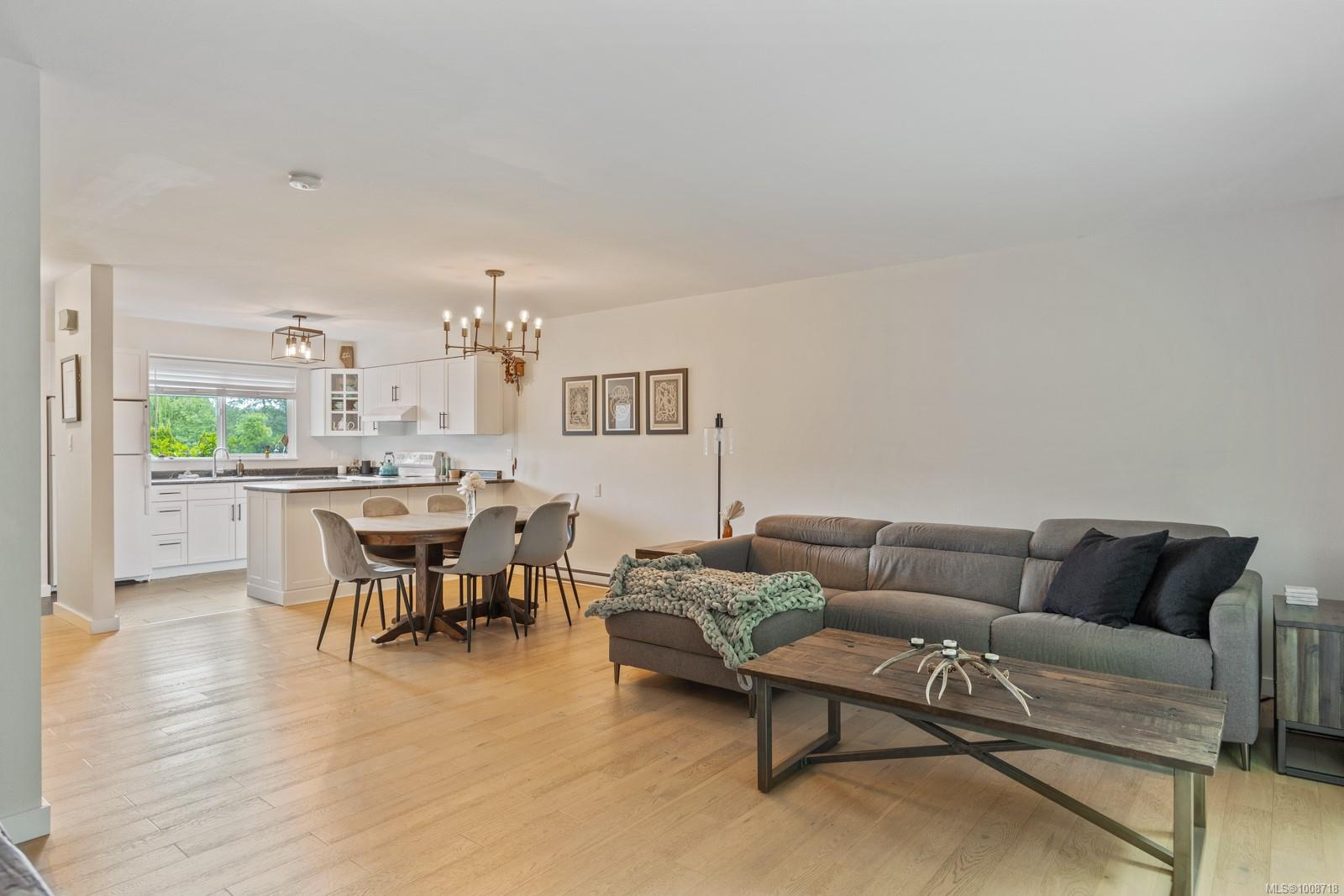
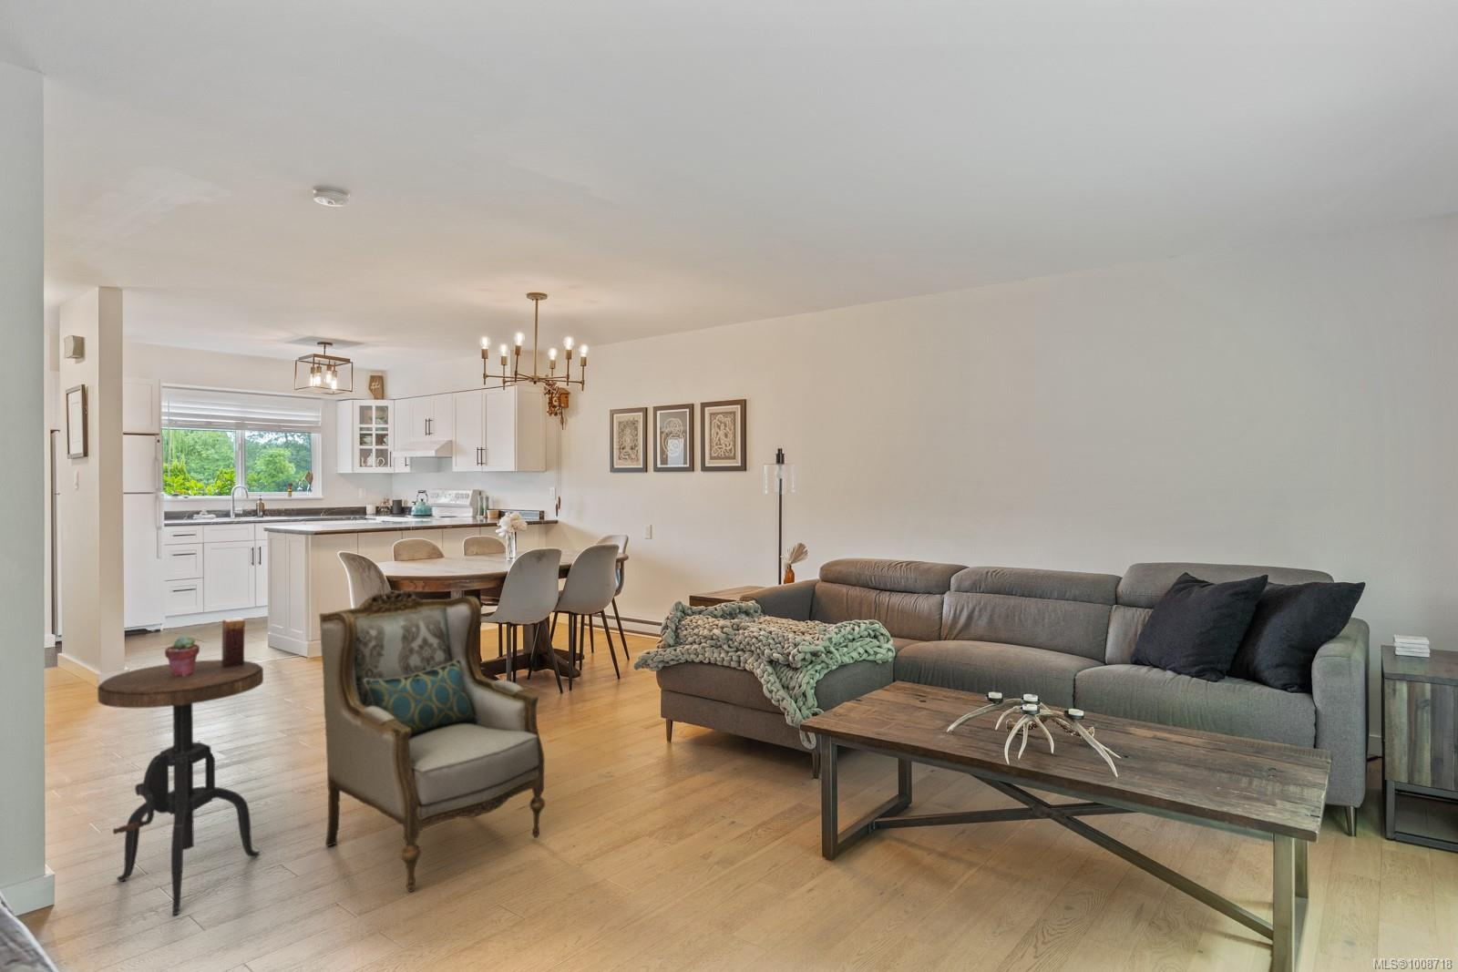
+ side table (186, 777)
+ potted succulent (182, 654)
+ armchair (432, 719)
+ candle (233, 641)
